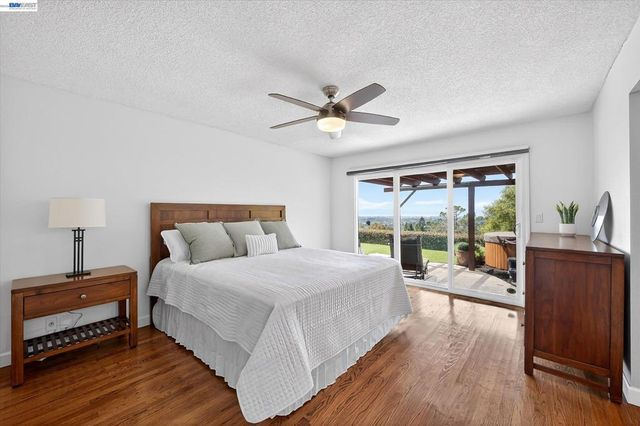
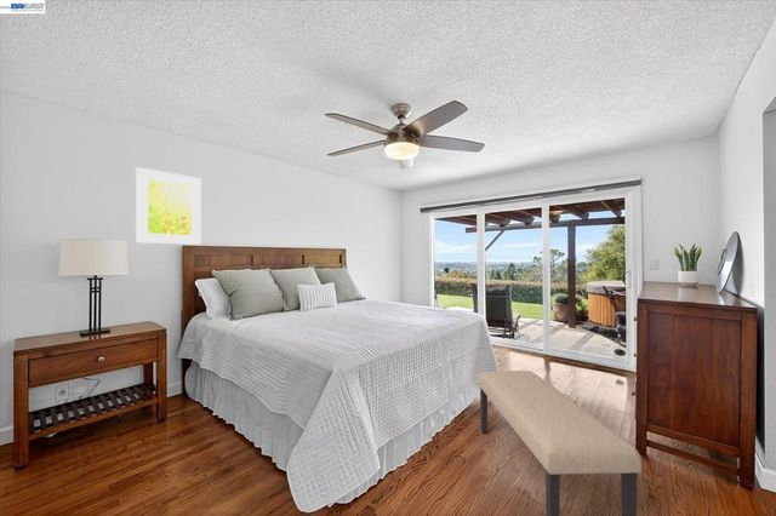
+ bench (538, 435)
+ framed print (170, 207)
